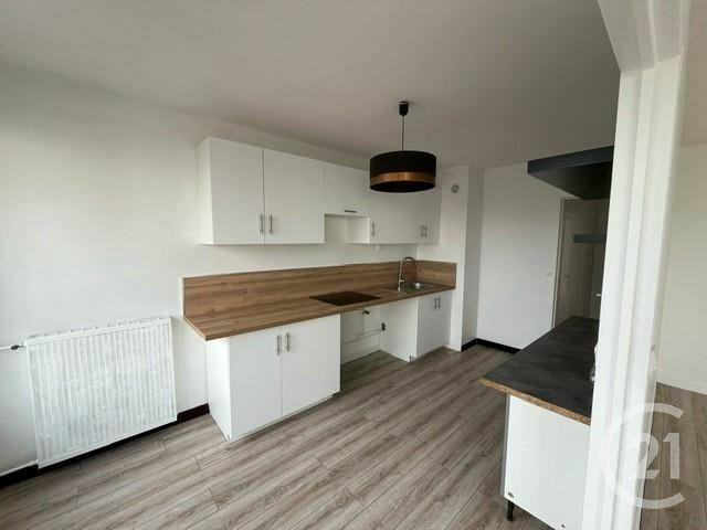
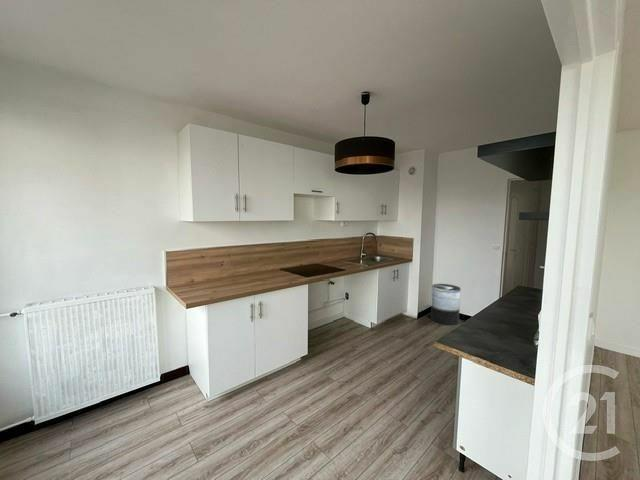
+ trash can (445, 303)
